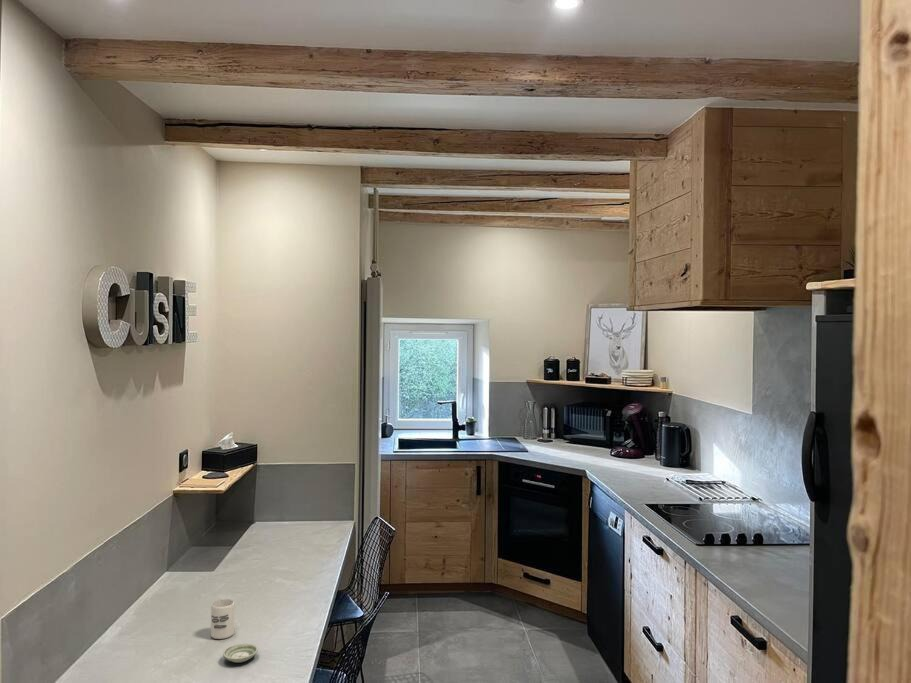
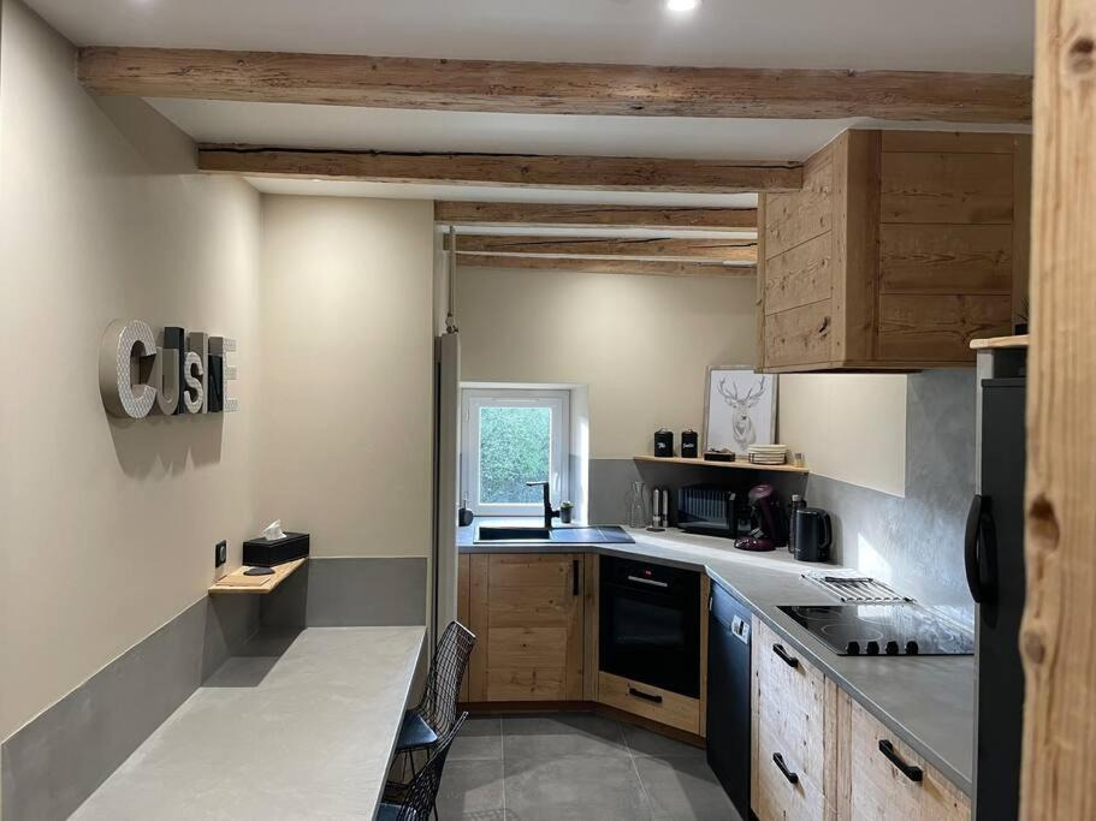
- cup (222, 619)
- saucer (240, 654)
